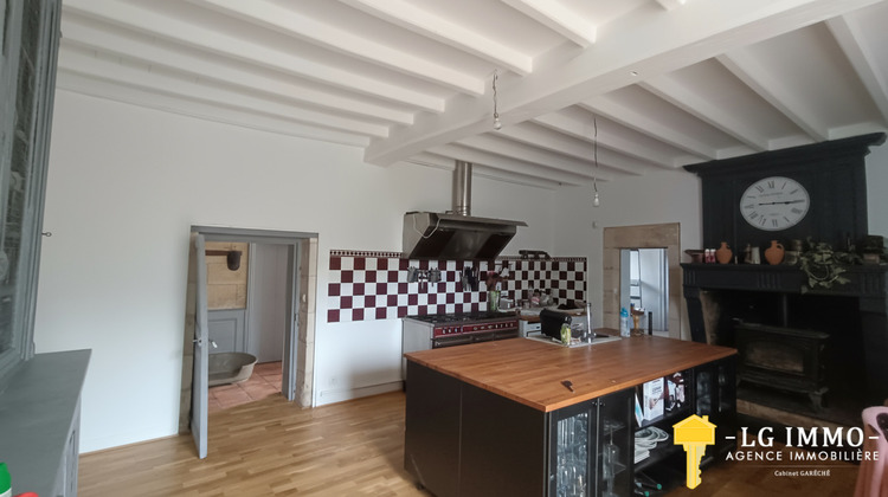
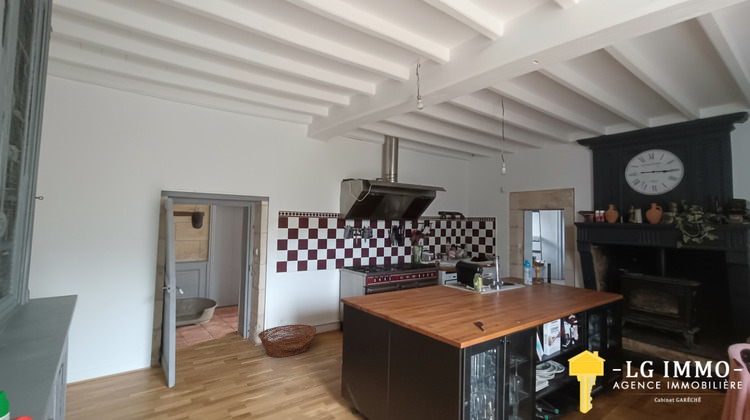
+ basket (287, 340)
